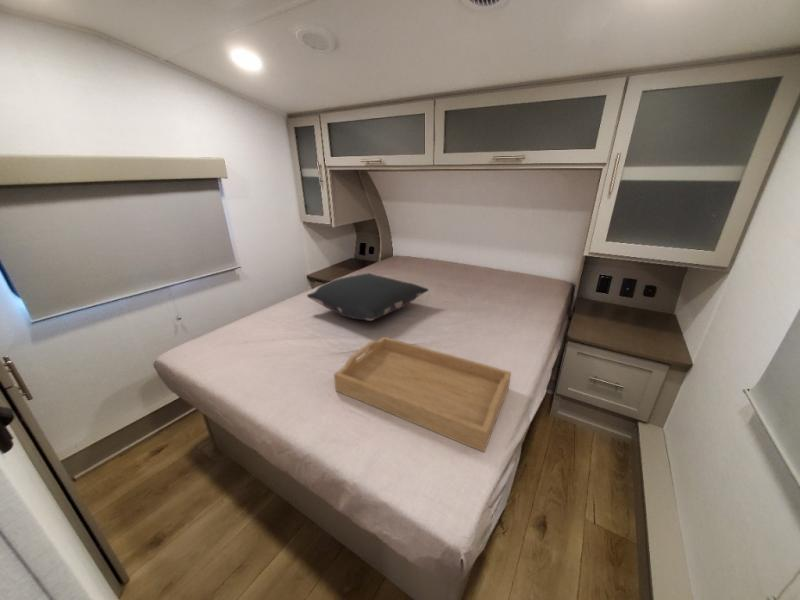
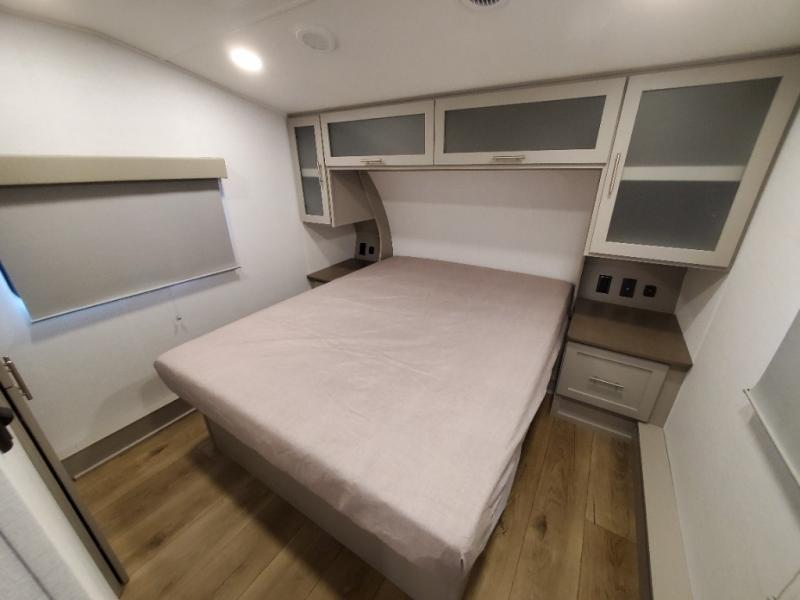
- serving tray (422, 378)
- pillow (369, 294)
